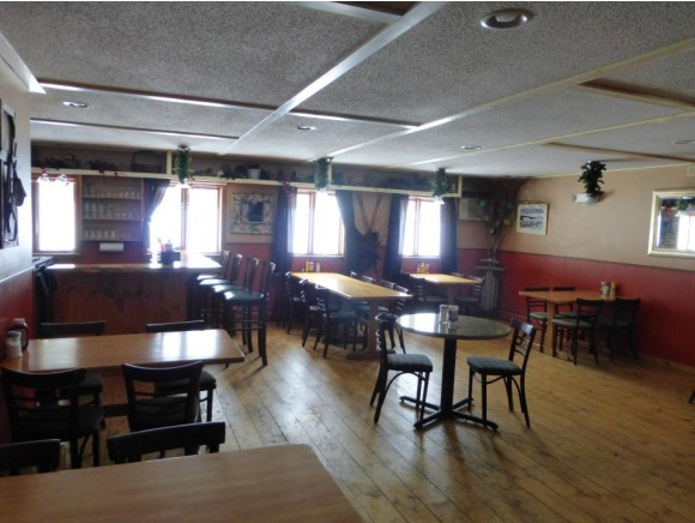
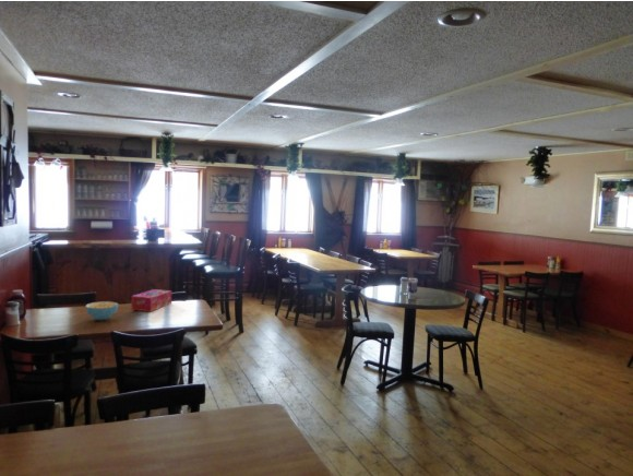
+ tissue box (152, 299)
+ cereal bowl (101, 311)
